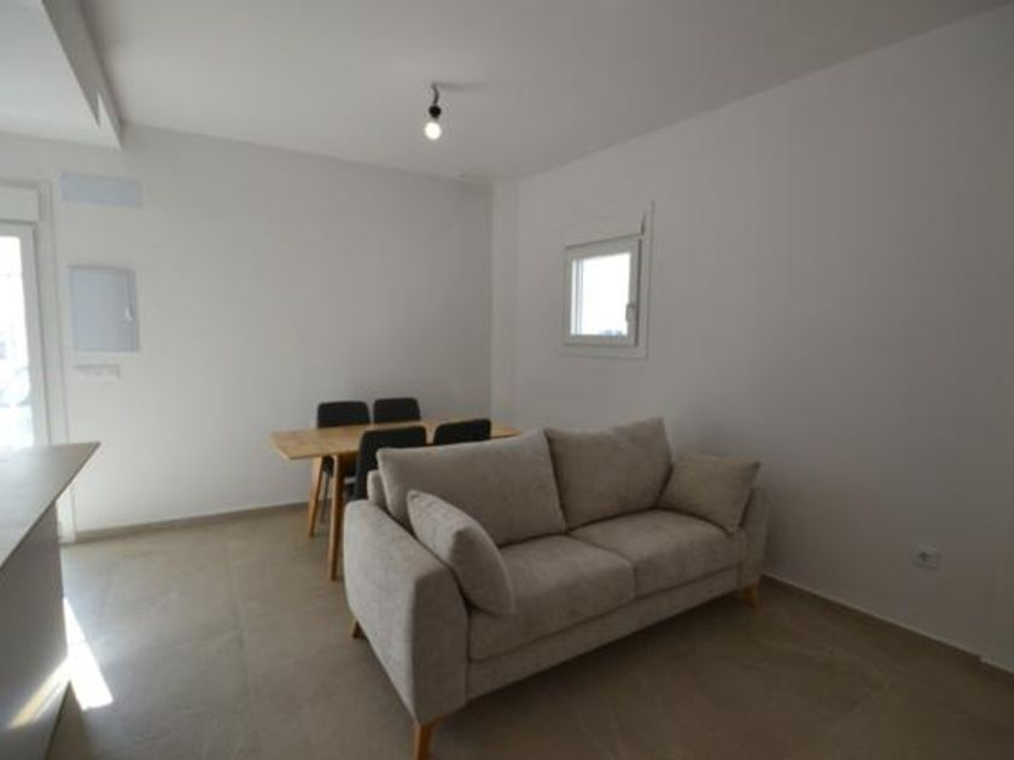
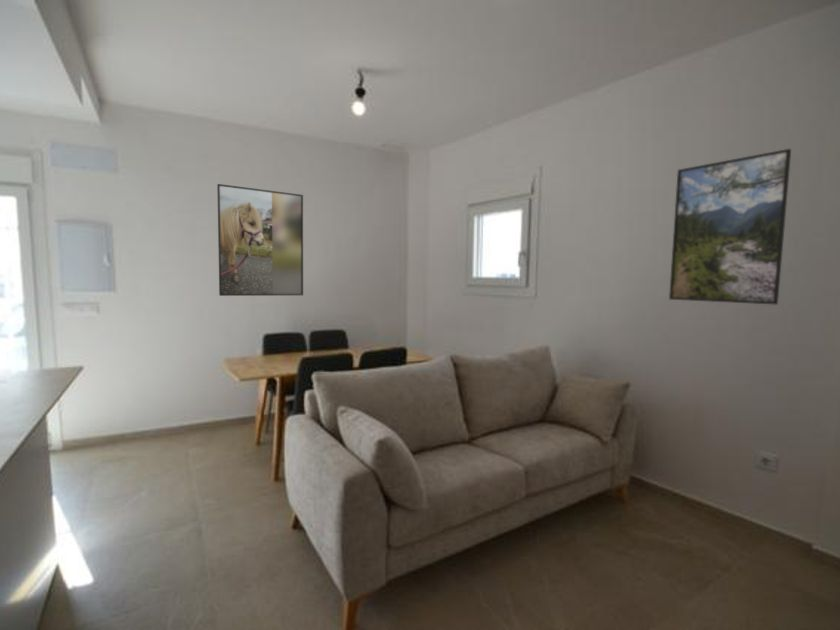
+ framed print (724, 232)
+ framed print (262, 243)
